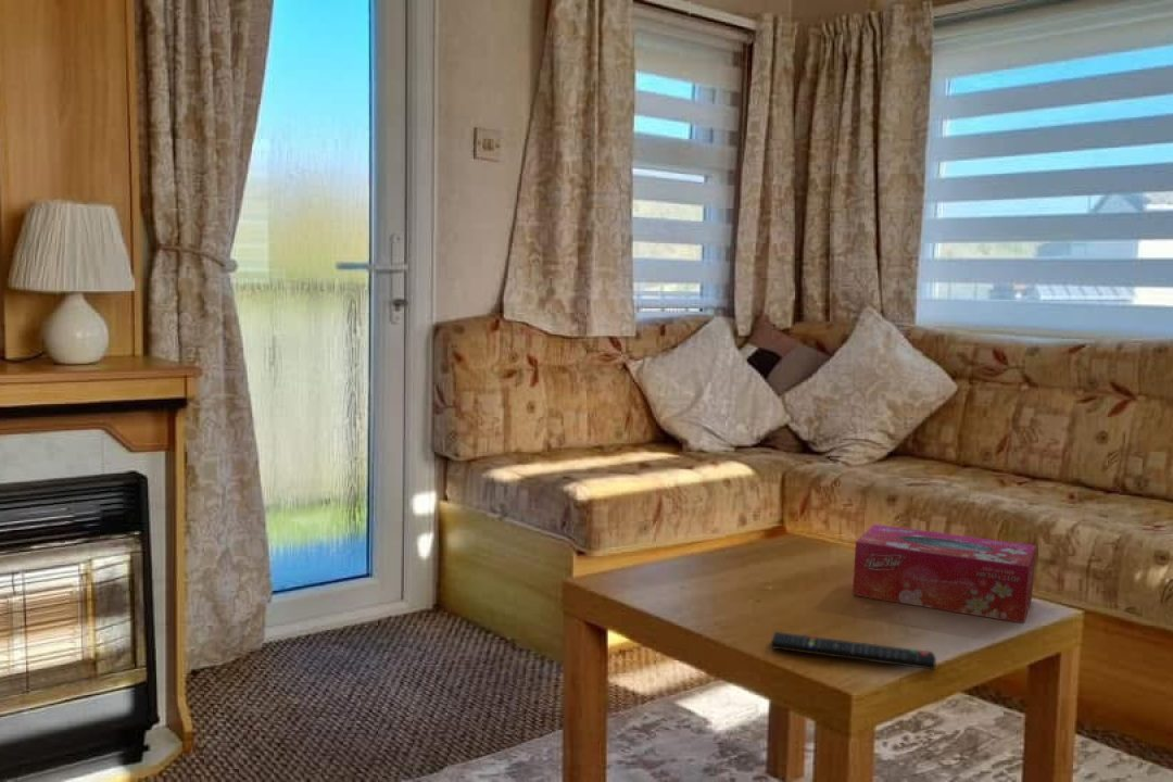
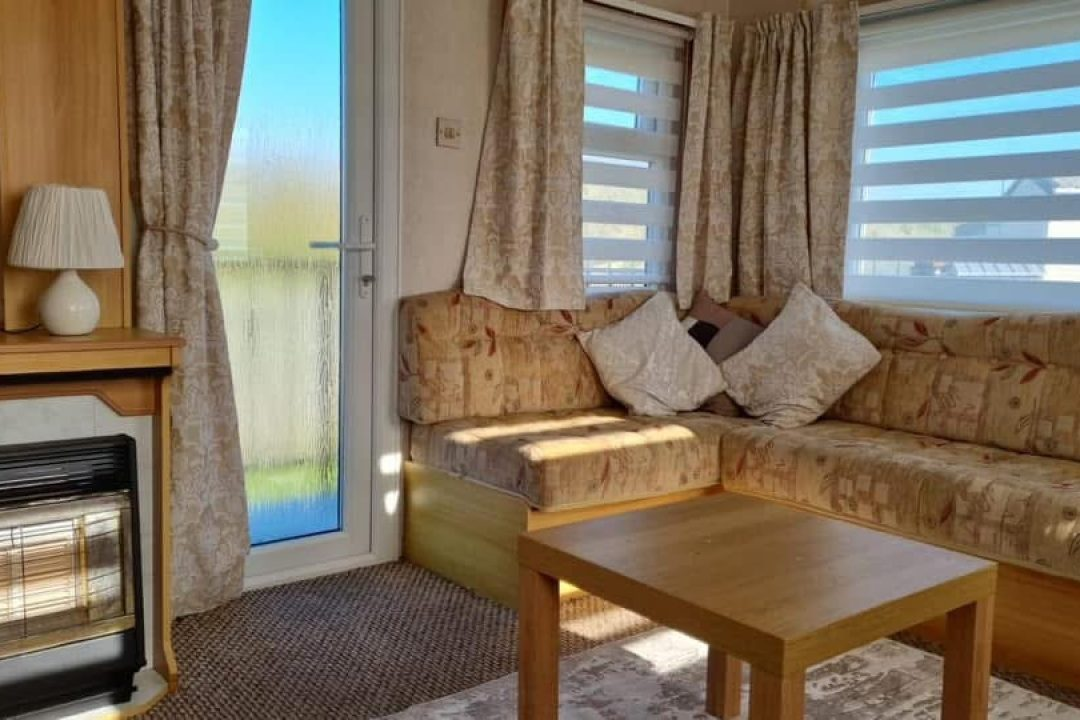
- tissue box (944, 570)
- remote control (852, 652)
